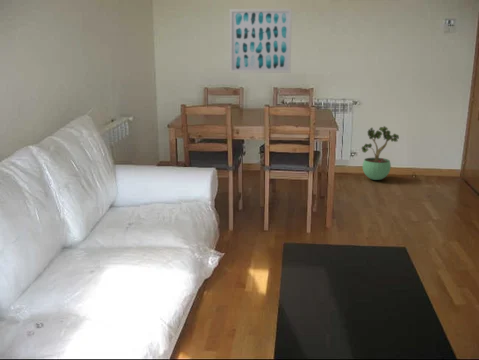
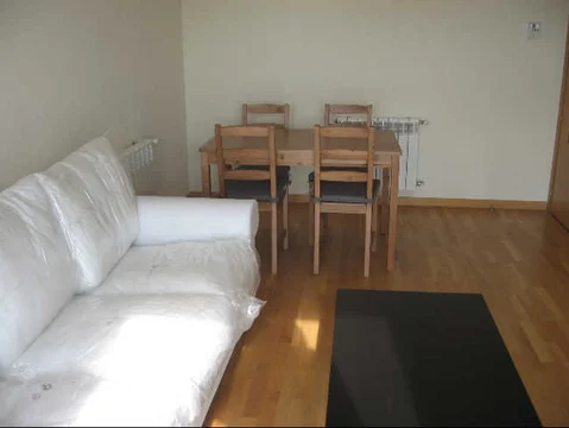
- wall art (260, 41)
- potted plant (378, 152)
